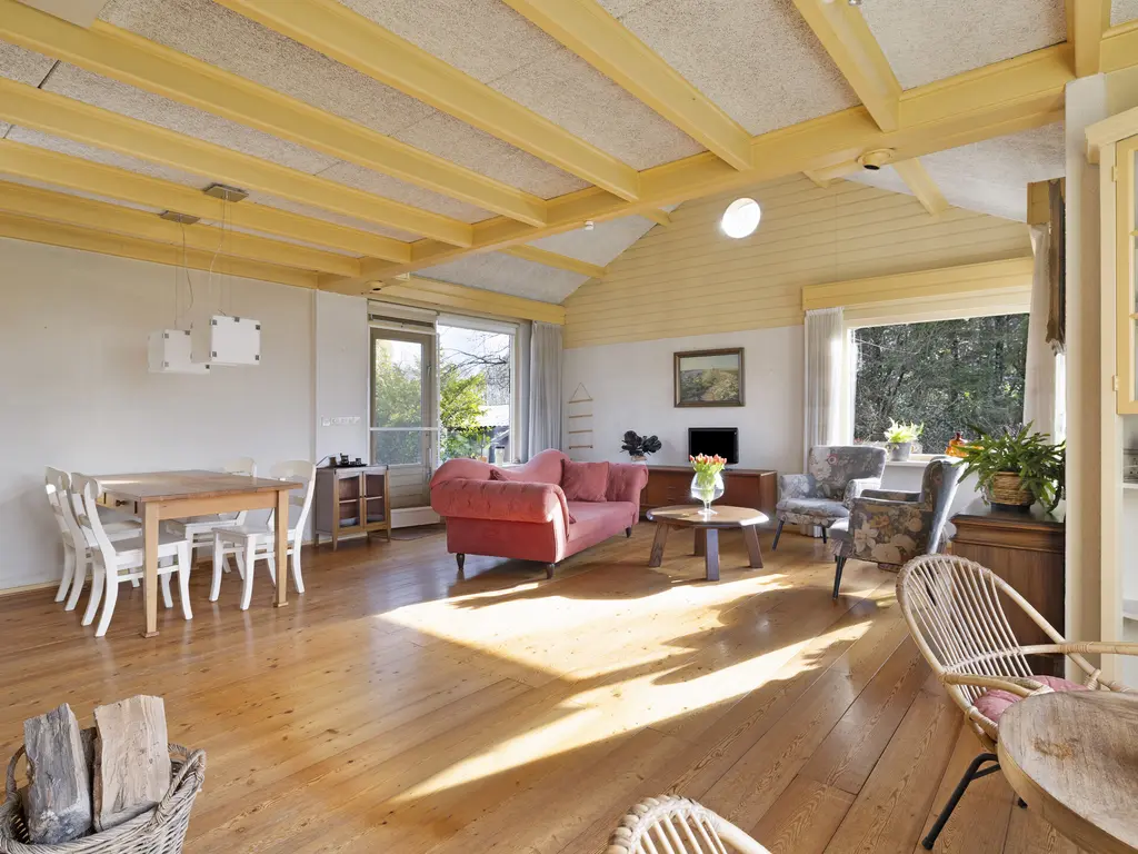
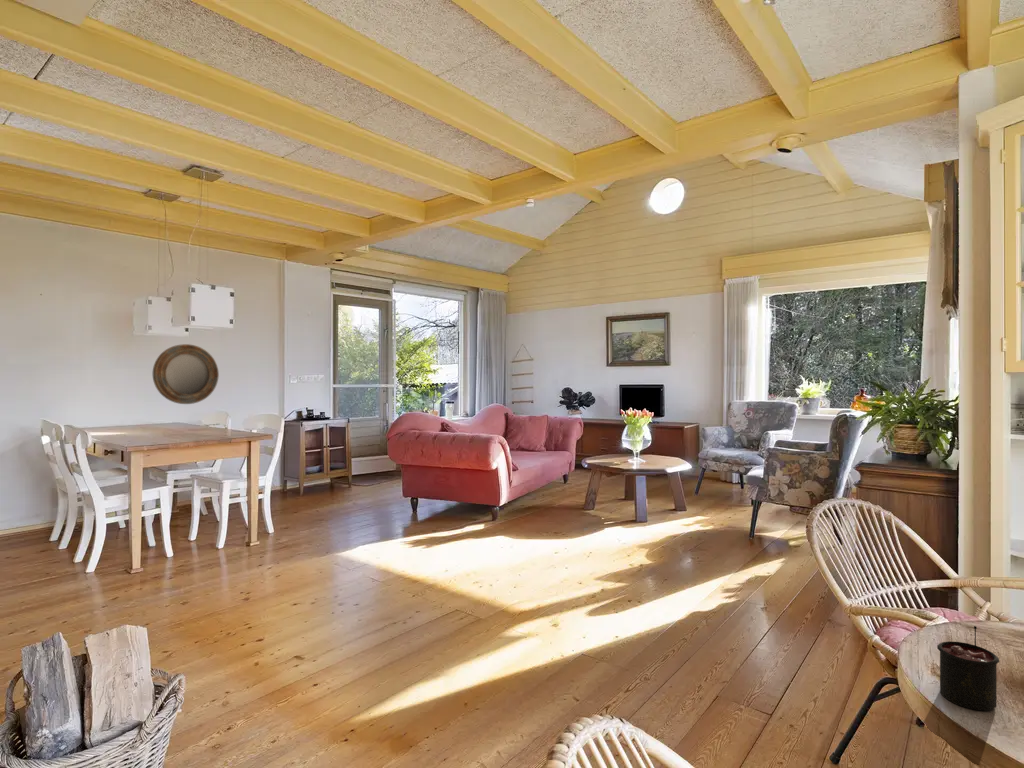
+ candle (967, 664)
+ home mirror (186, 374)
